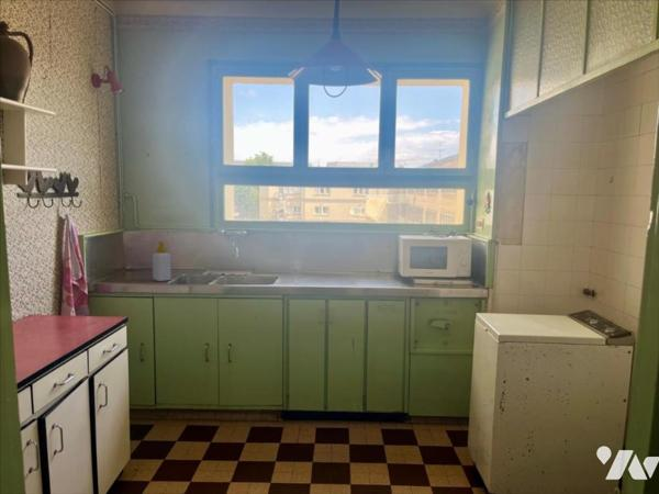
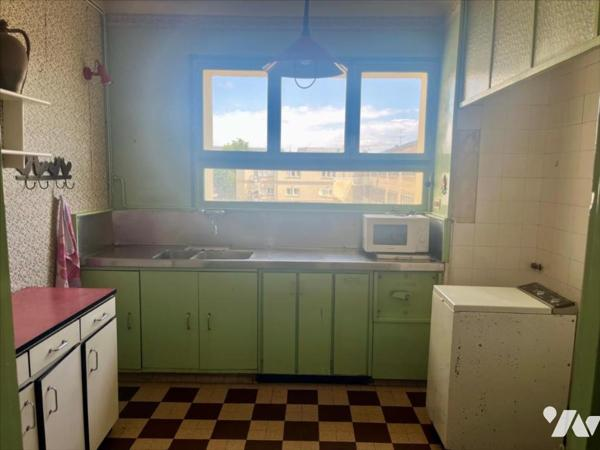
- soap bottle (161, 260)
